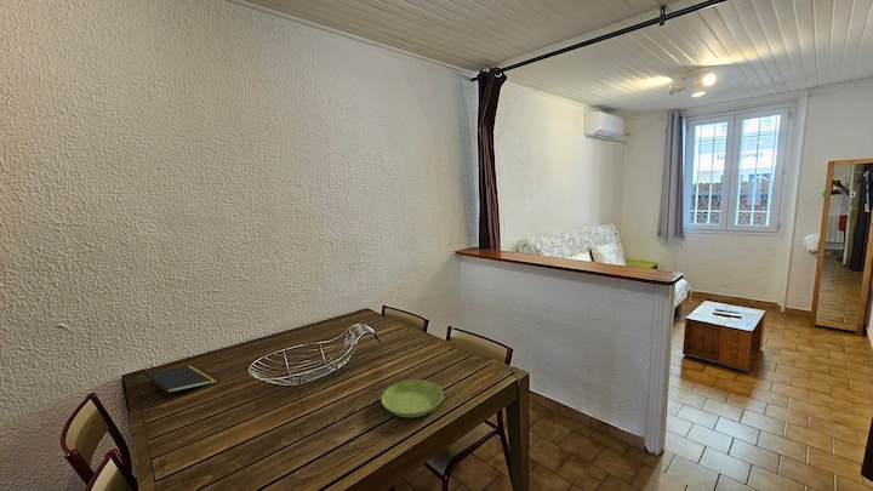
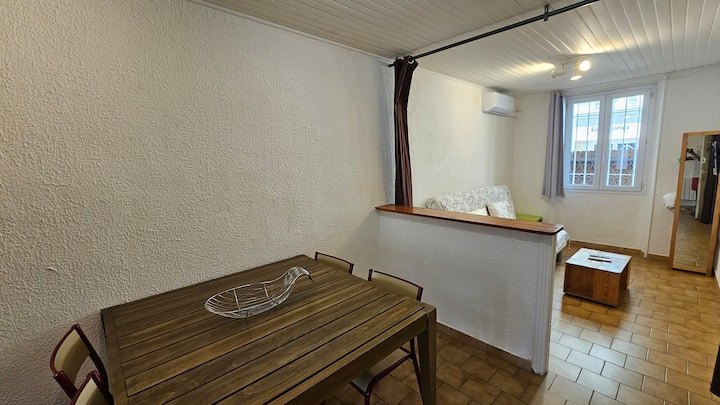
- saucer (412, 399)
- notepad (181, 377)
